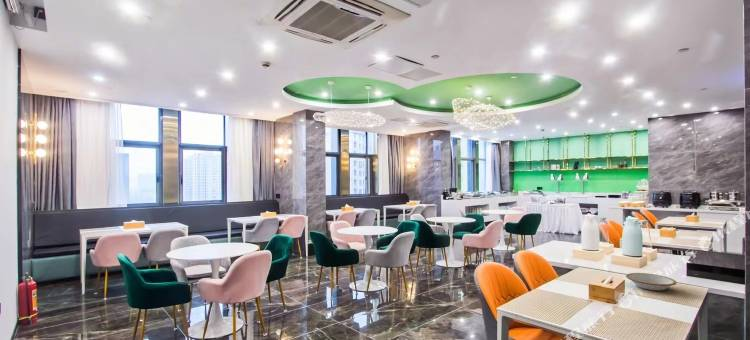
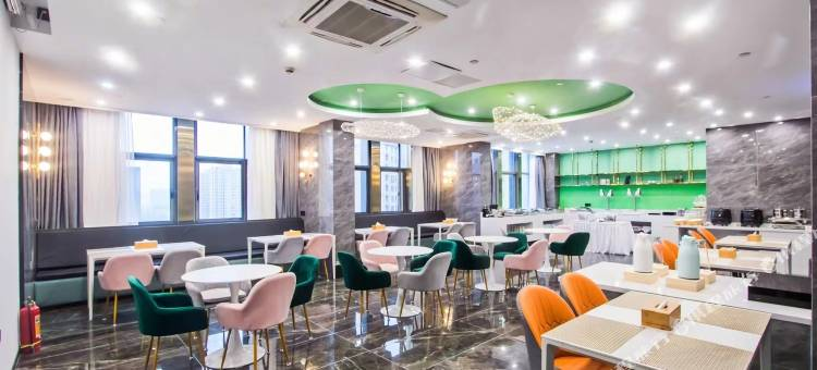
- bowl (650, 282)
